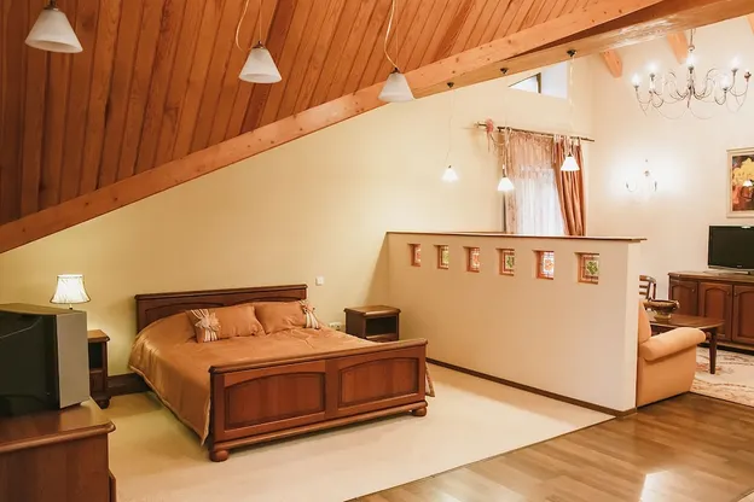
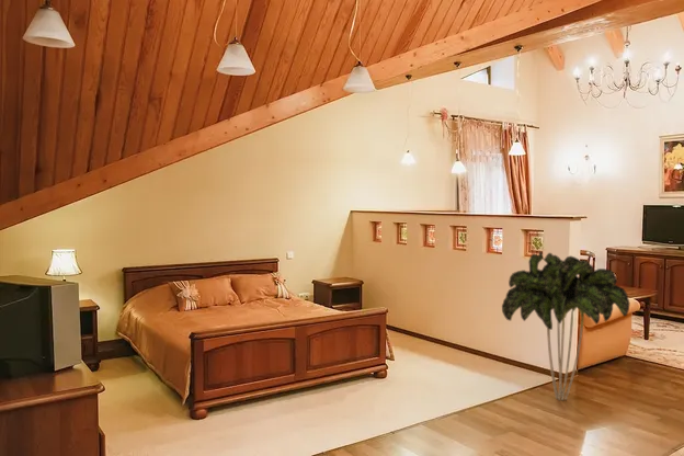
+ indoor plant (562, 326)
